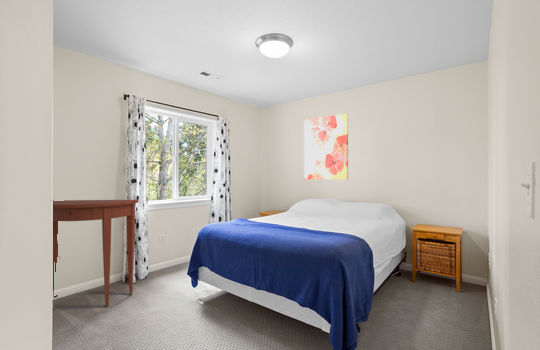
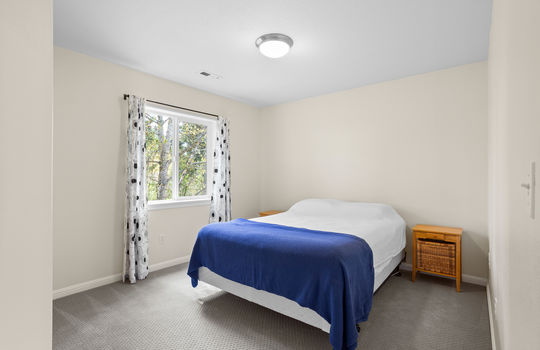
- wall art (324, 148)
- console table (103, 249)
